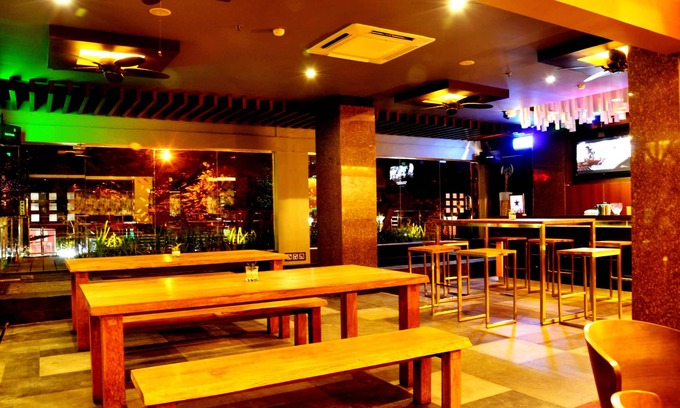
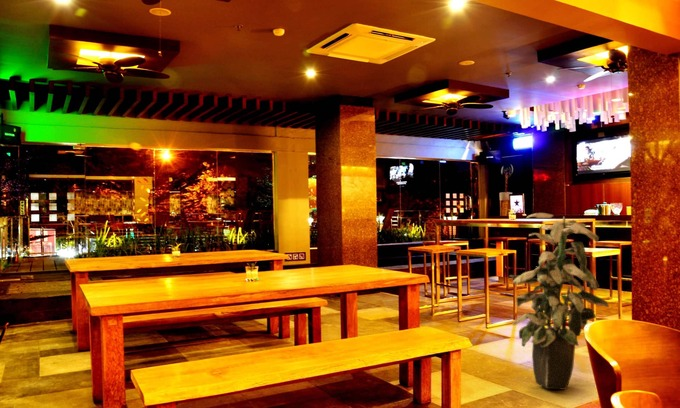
+ indoor plant (552, 298)
